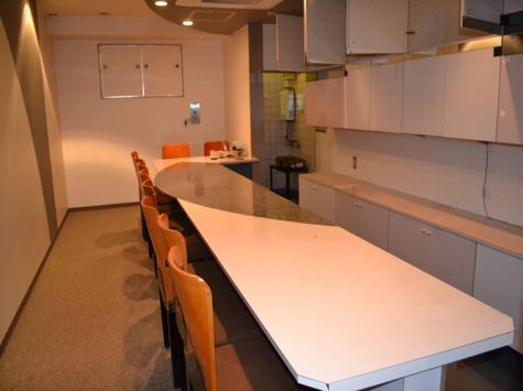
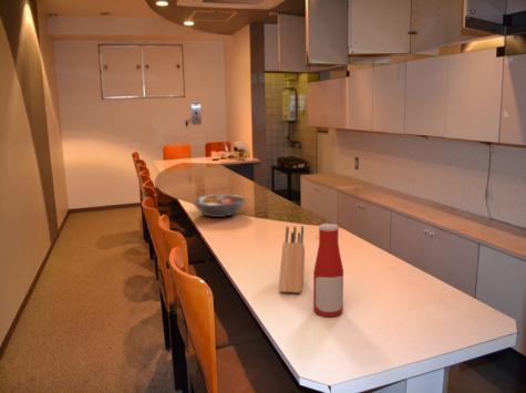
+ fruit bowl (219, 205)
+ knife block (292, 257)
+ bottle (328, 268)
